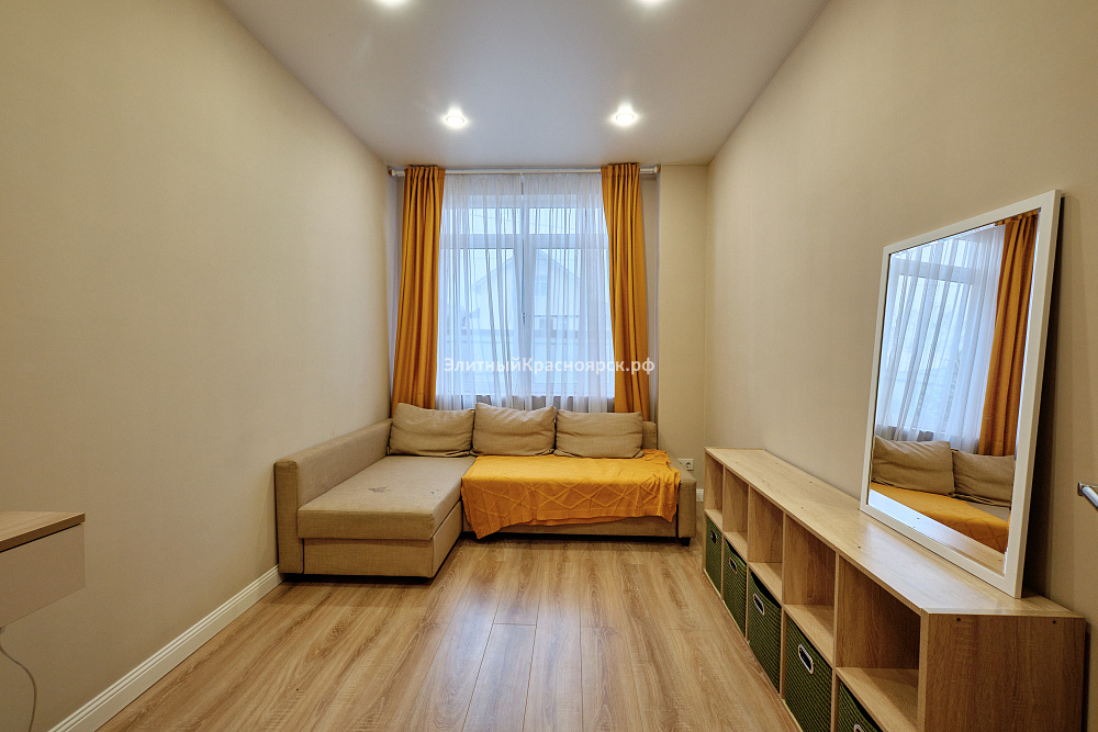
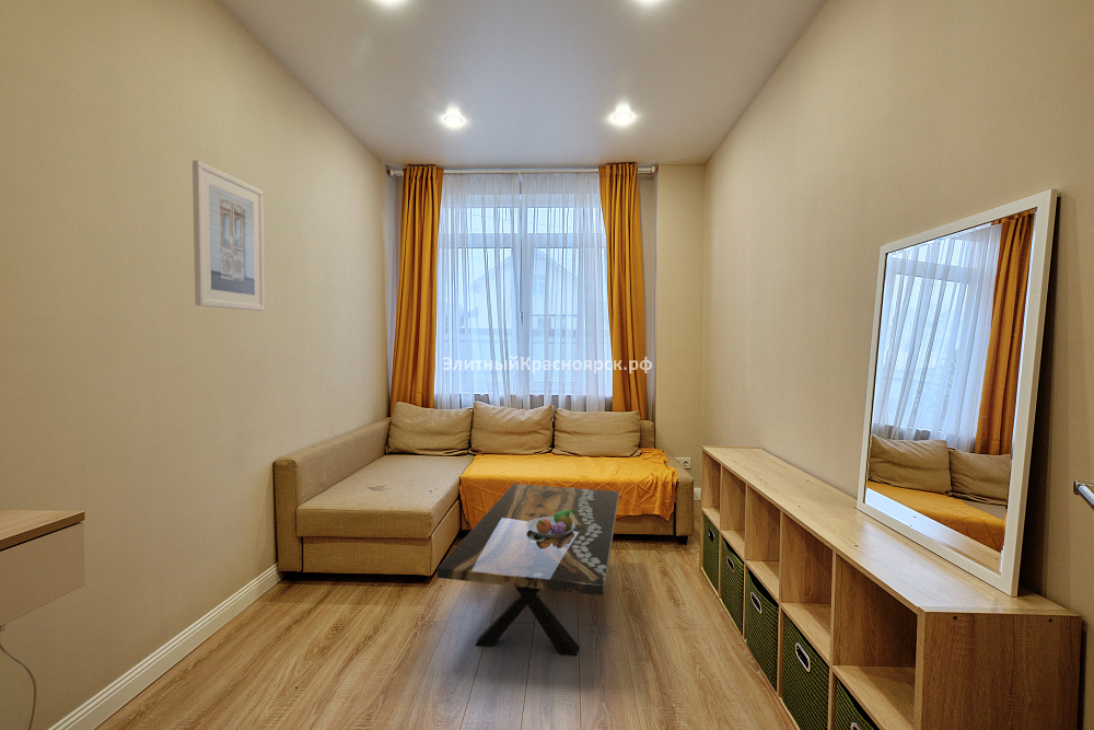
+ coffee table (546, 561)
+ fruit bowl (552, 520)
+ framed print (232, 243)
